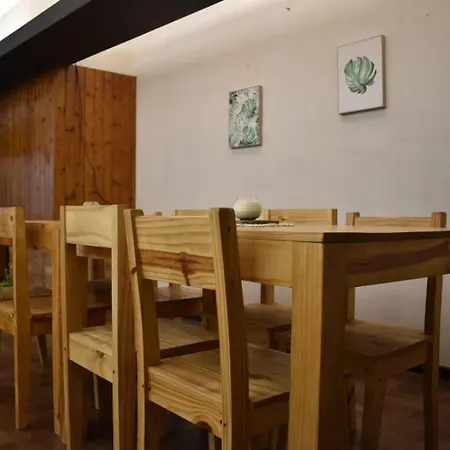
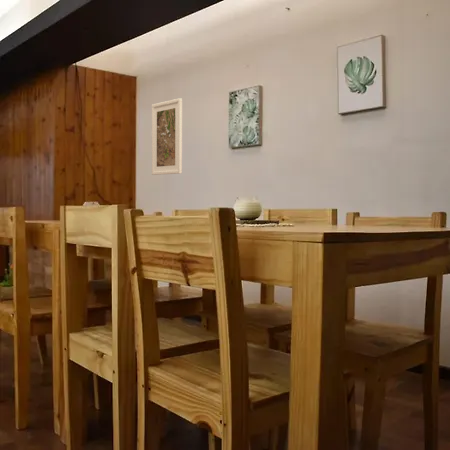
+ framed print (166, 138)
